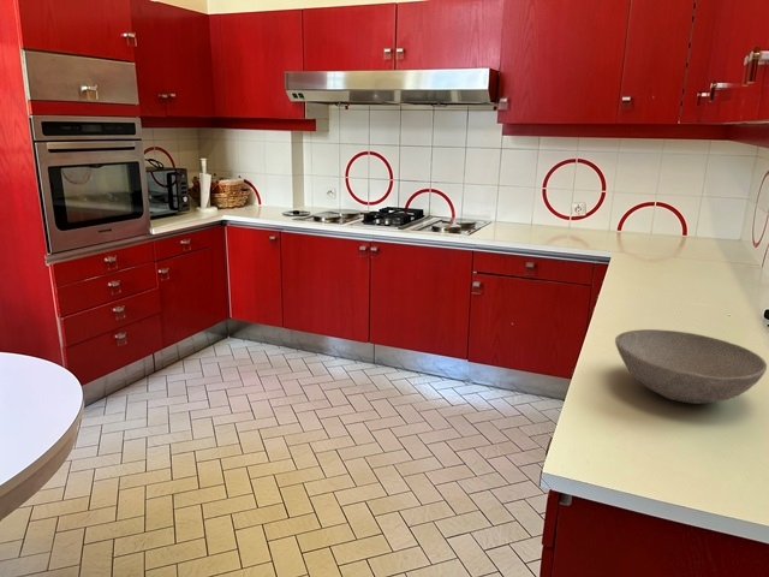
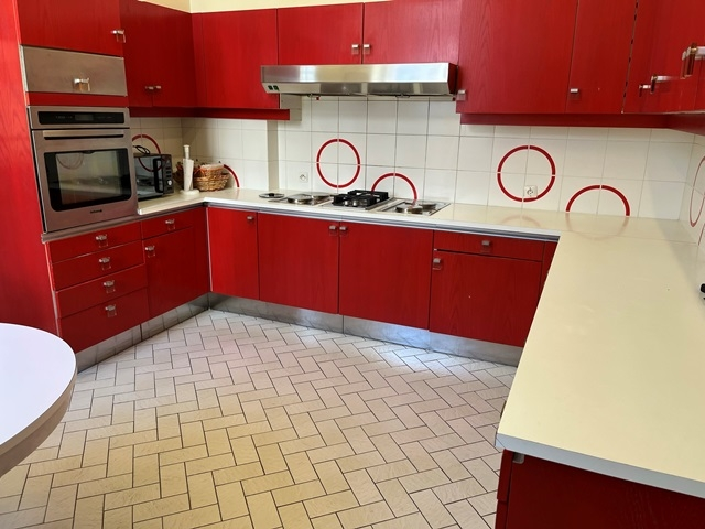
- bowl (684, 371)
